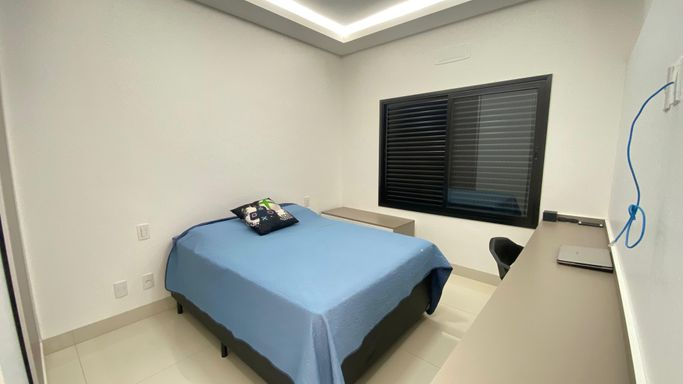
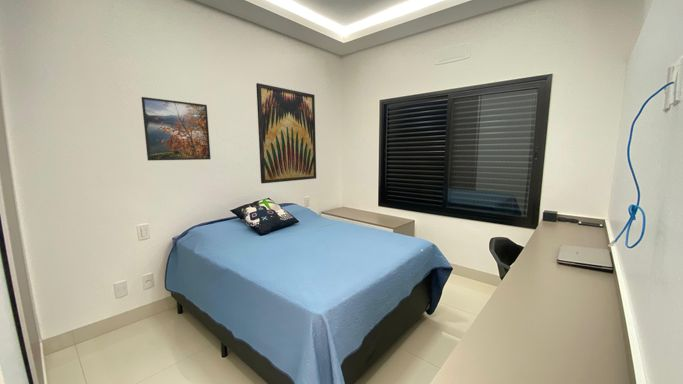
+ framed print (179, 131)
+ wall art (289, 136)
